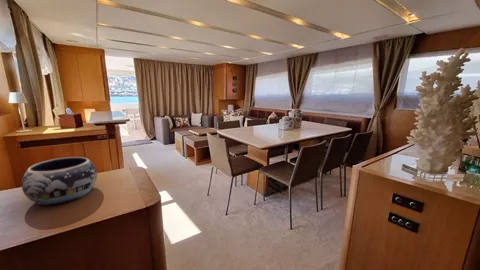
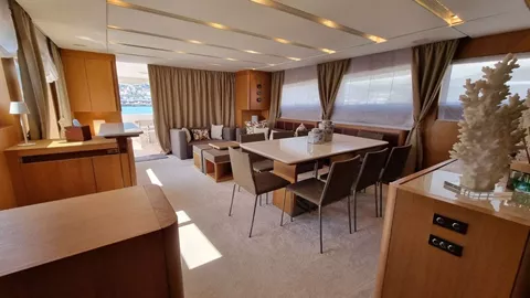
- decorative bowl (62, 179)
